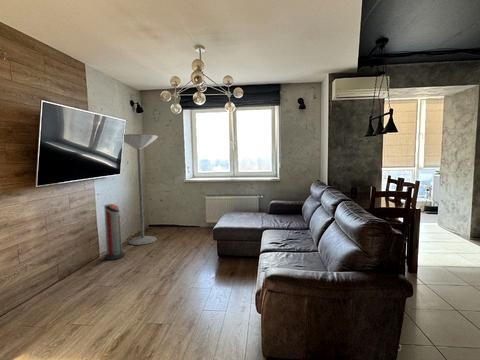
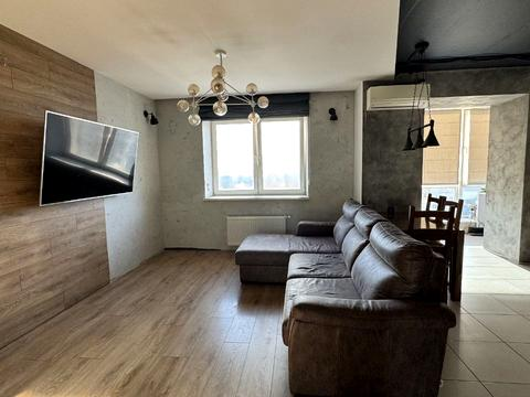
- air purifier (113, 230)
- floor lamp (140, 189)
